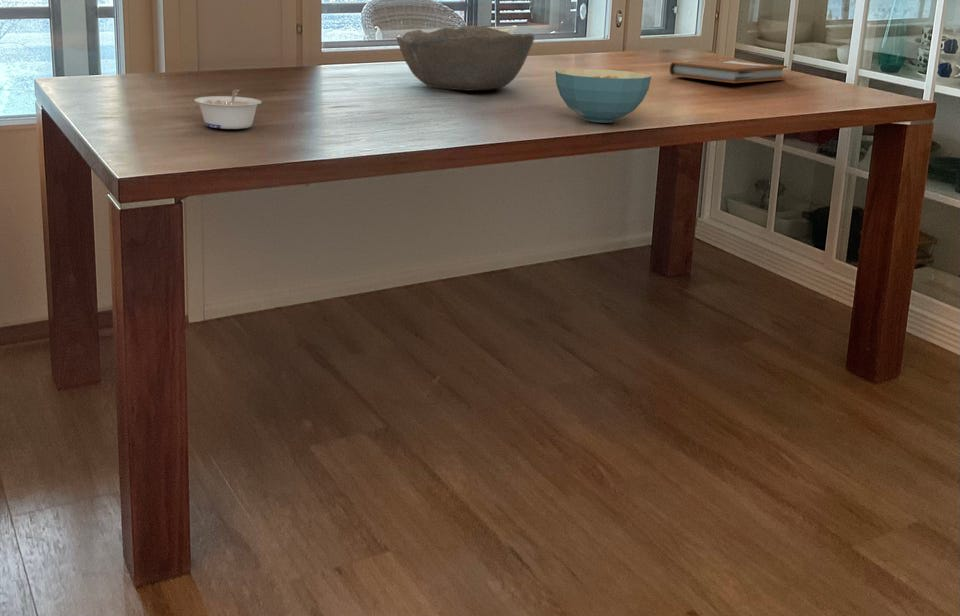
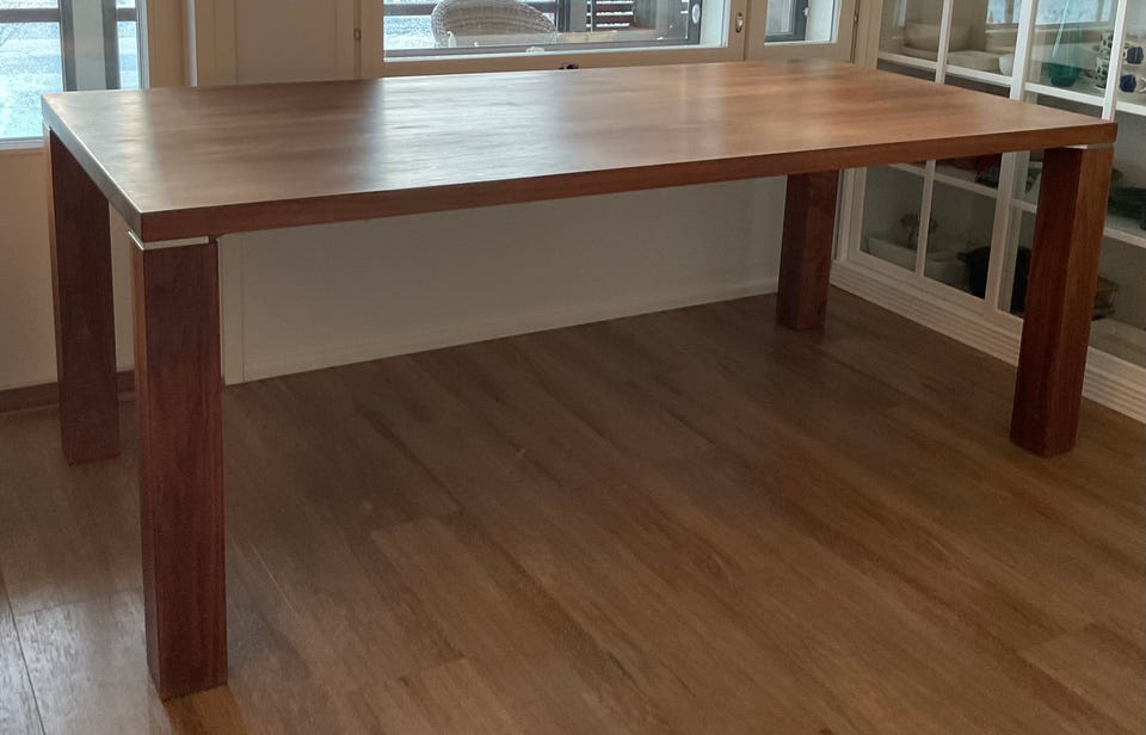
- legume (227, 110)
- notebook (729, 70)
- cereal bowl (601, 97)
- bowl (464, 58)
